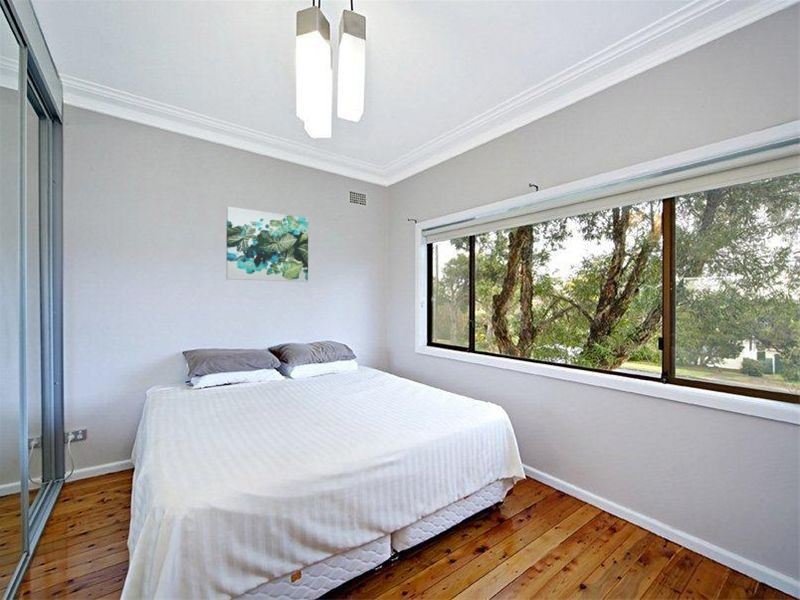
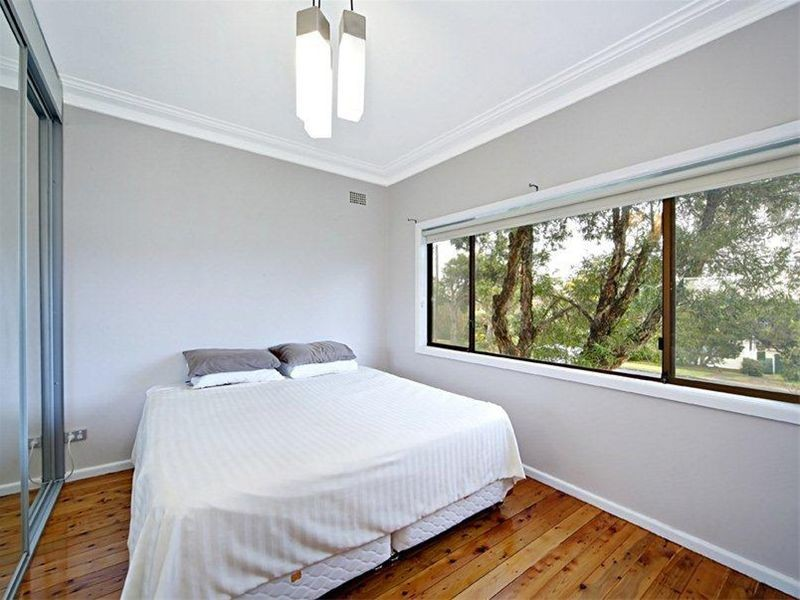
- wall art (269, 246)
